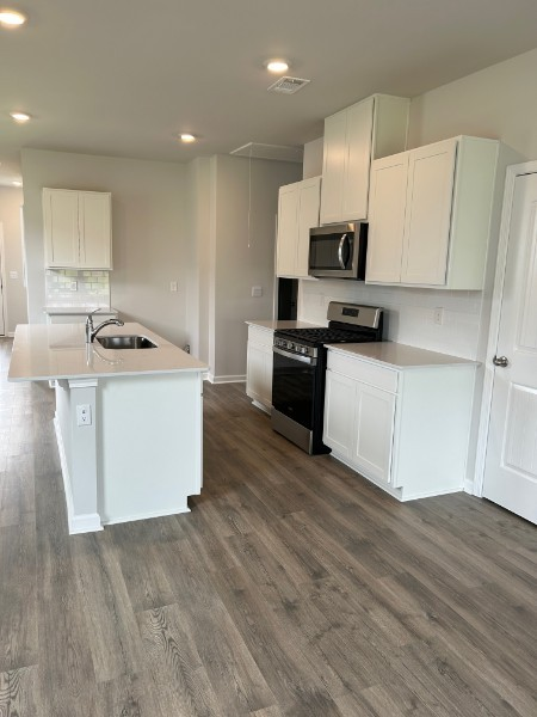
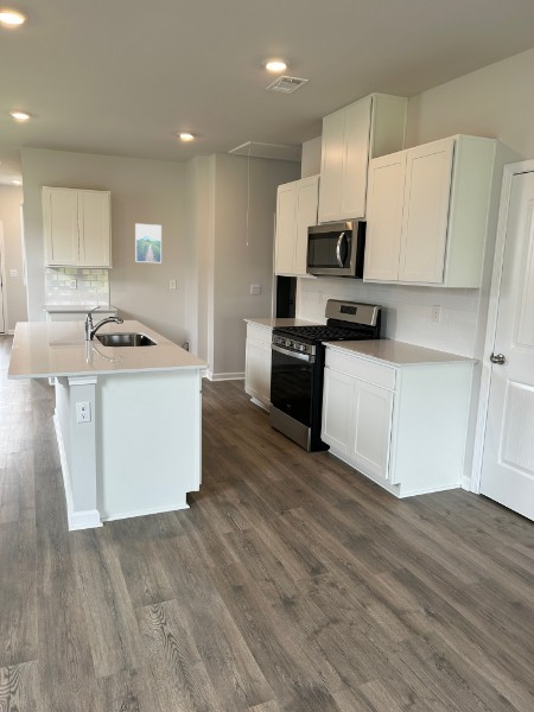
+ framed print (148, 243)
